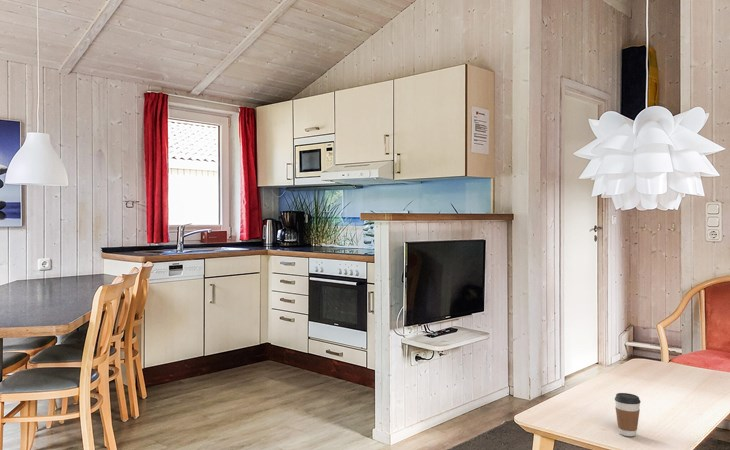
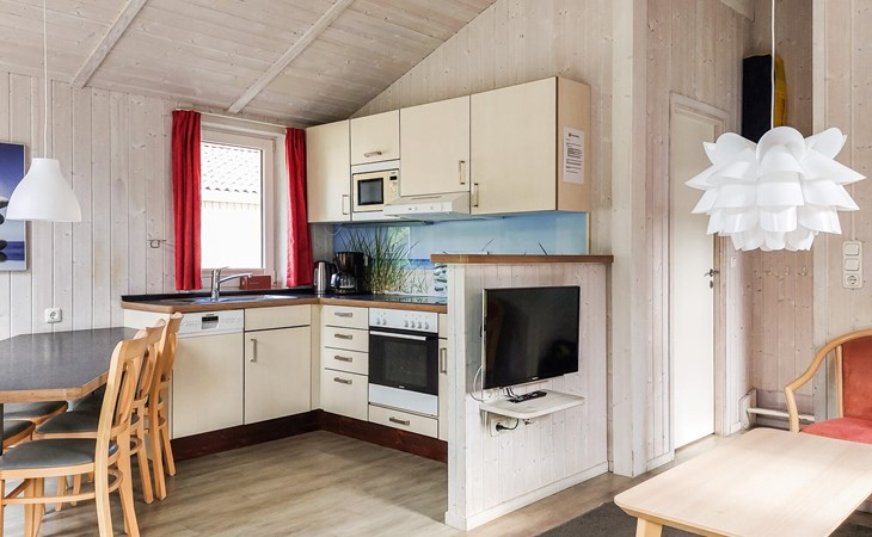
- coffee cup (627, 414)
